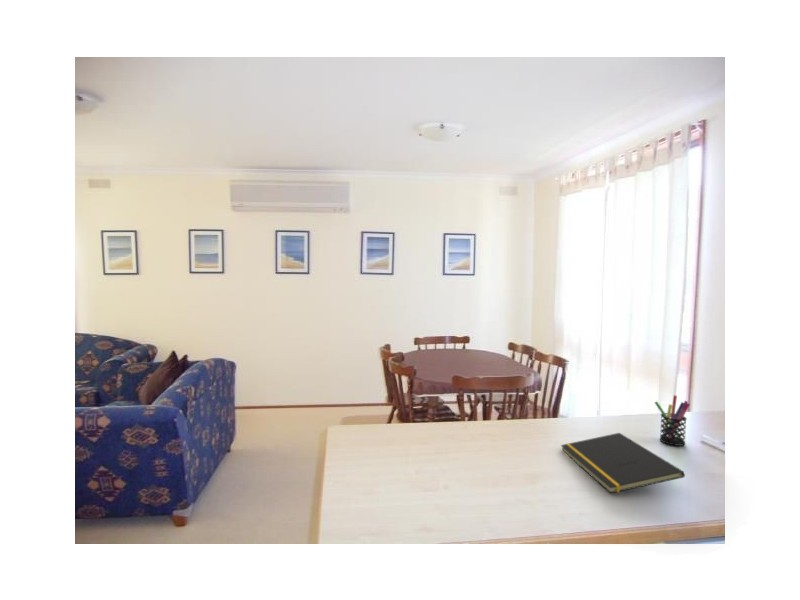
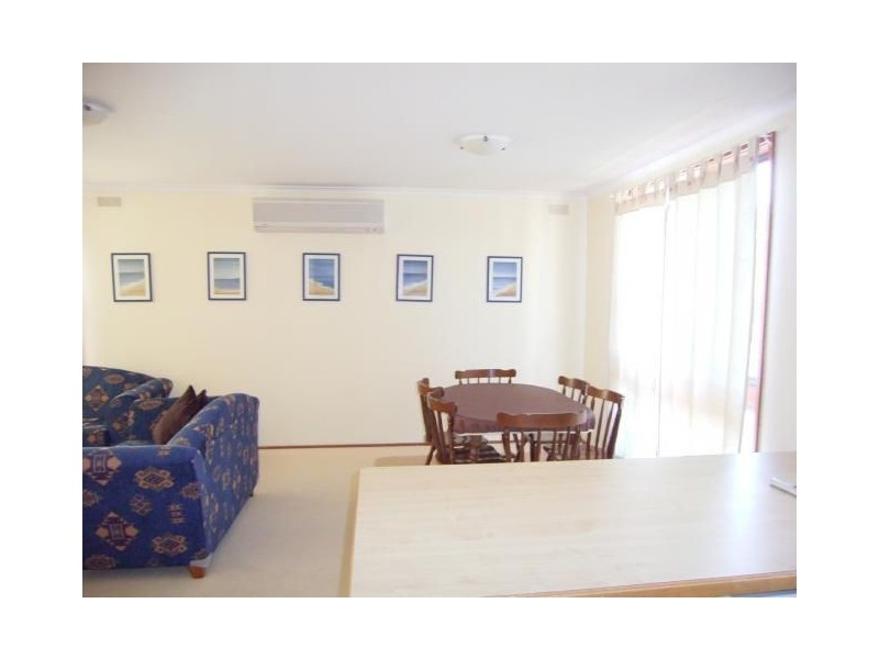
- notepad (615, 459)
- pen holder (670, 418)
